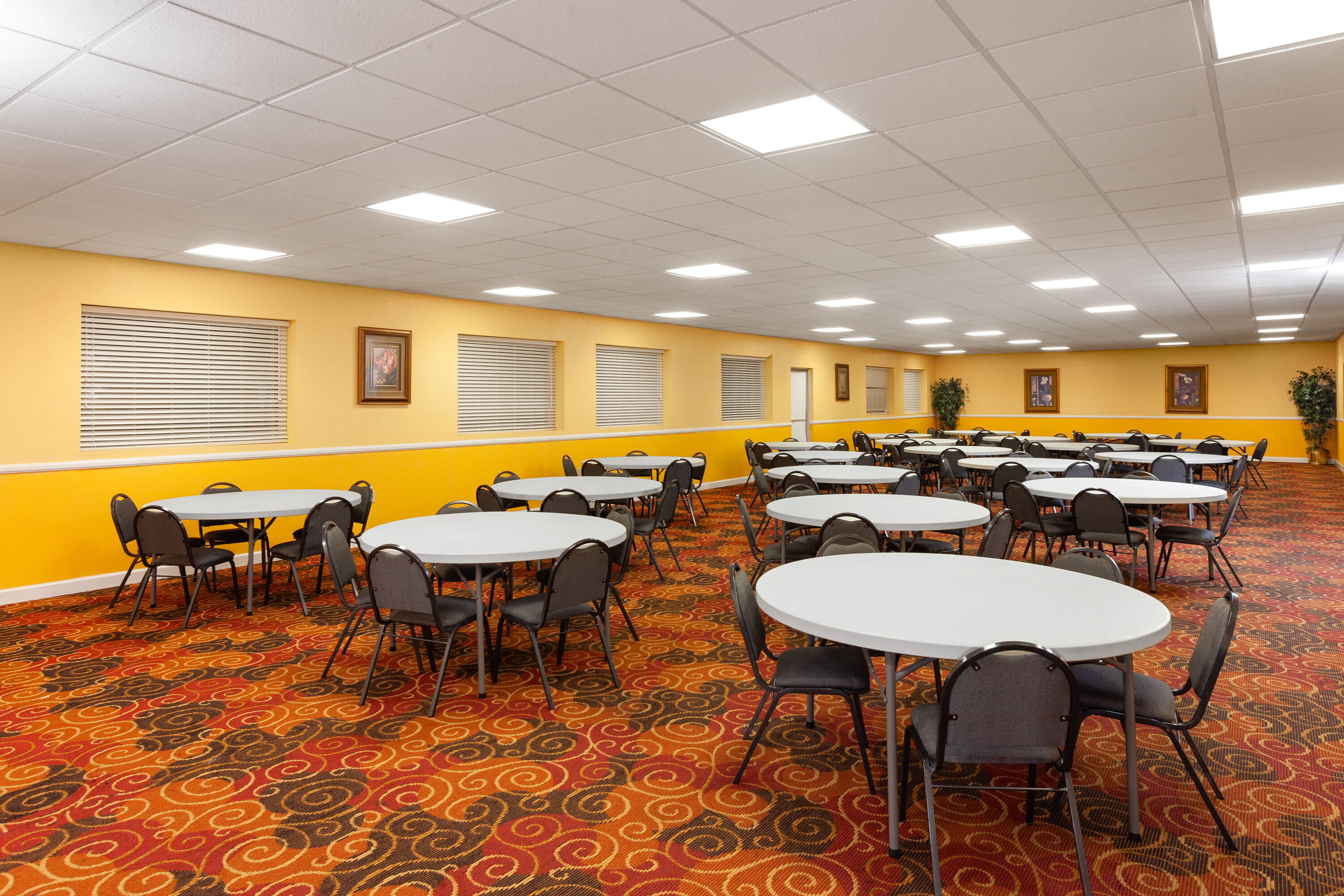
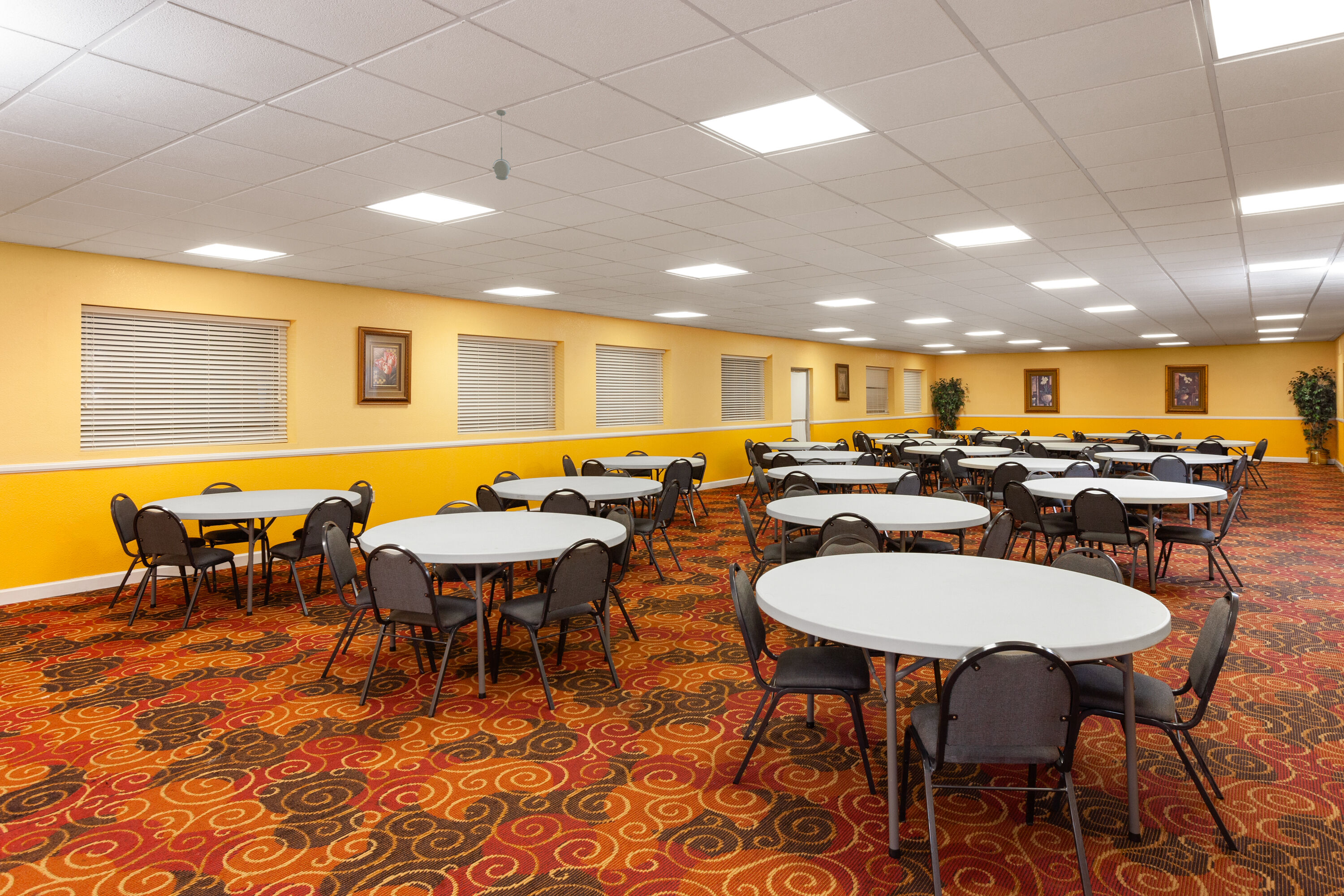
+ pendant light (501, 146)
